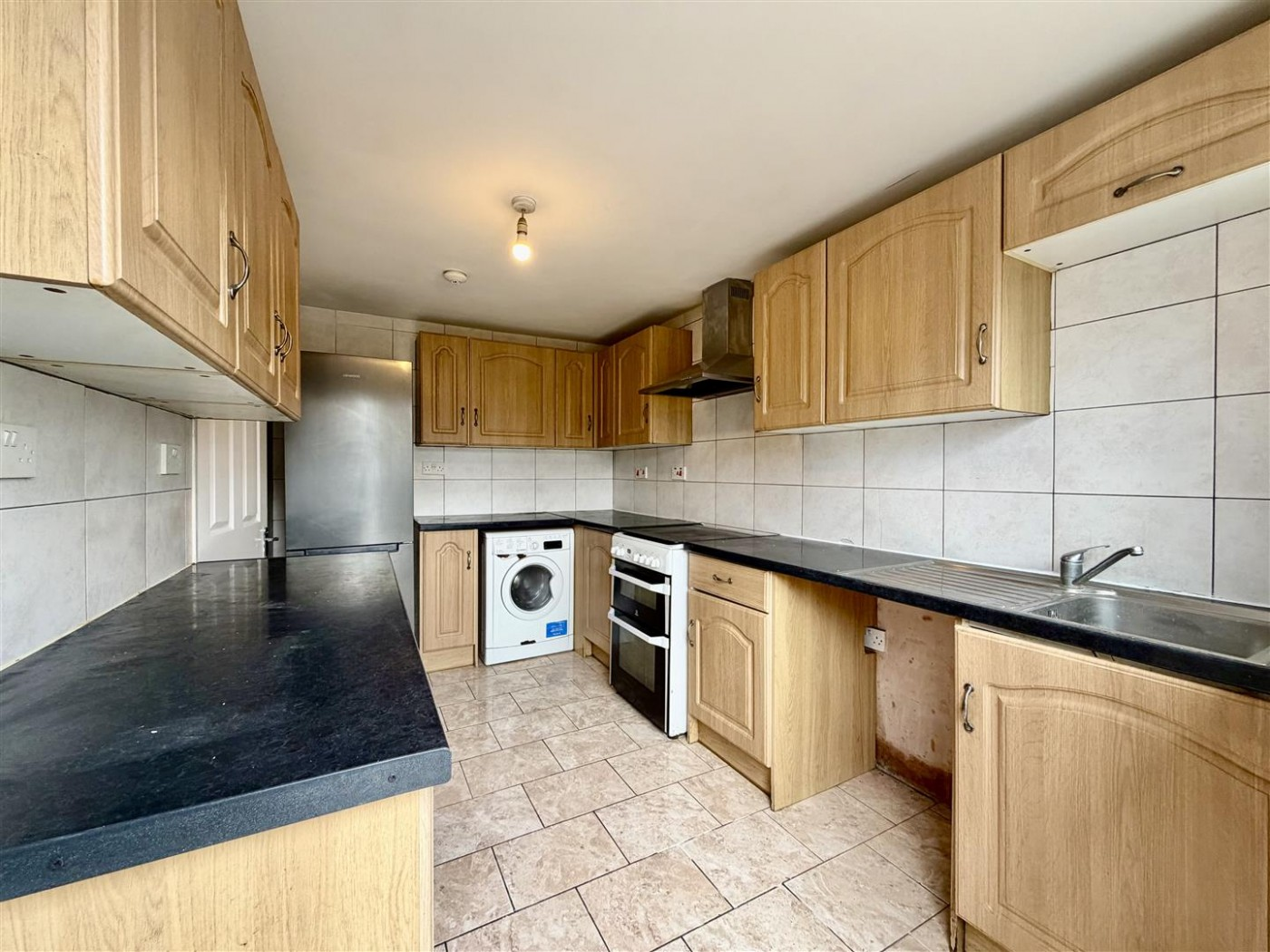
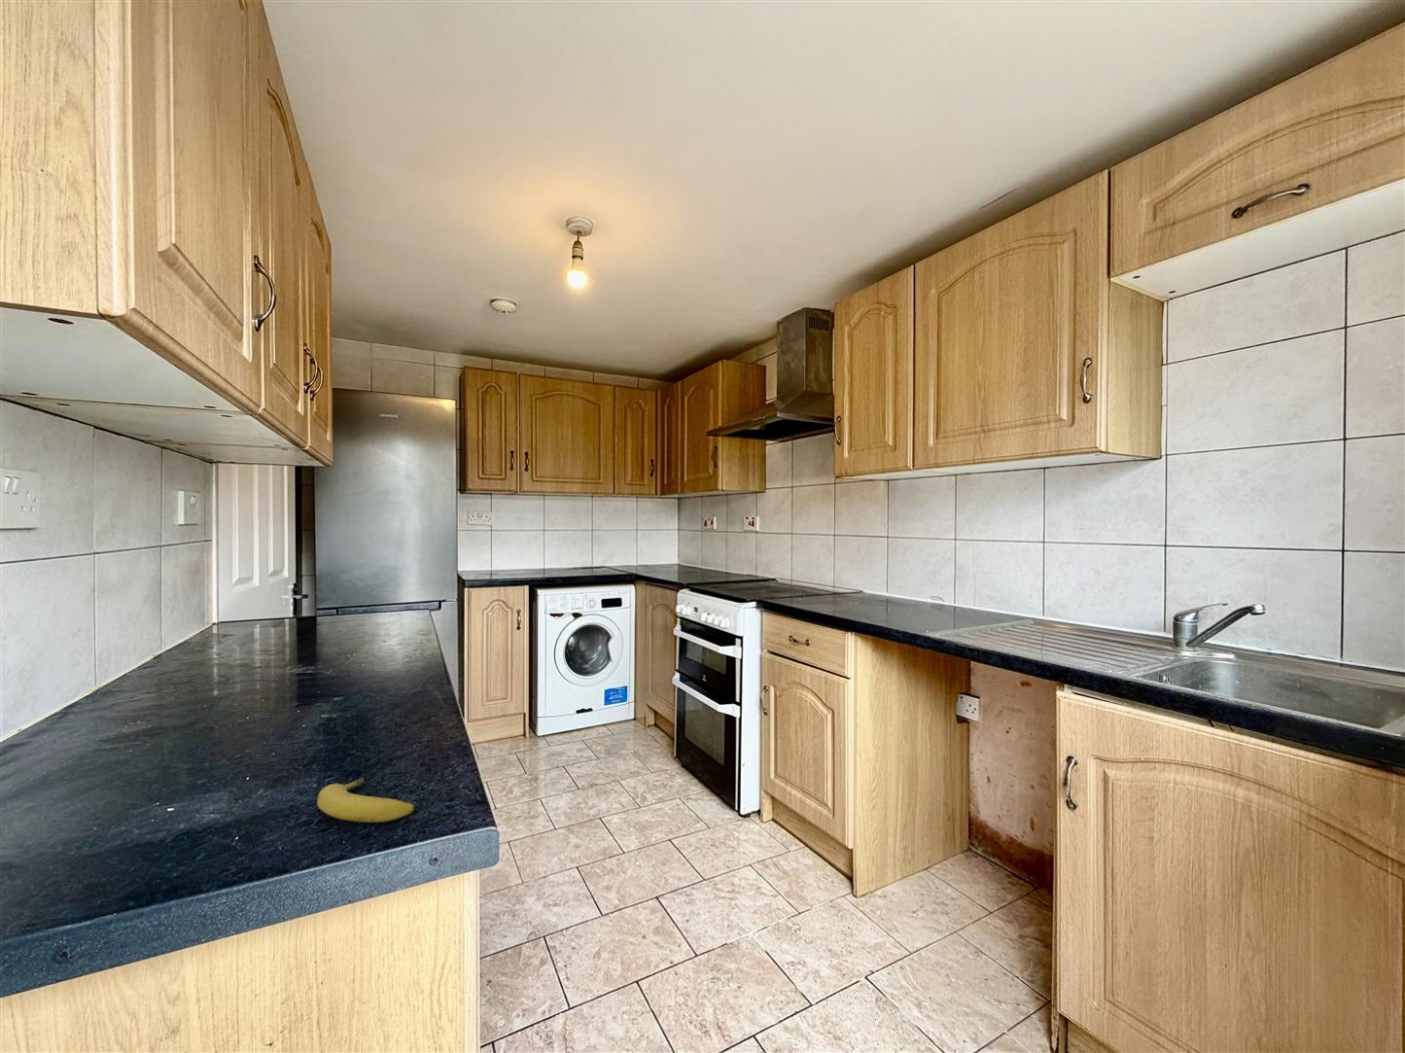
+ fruit (358, 796)
